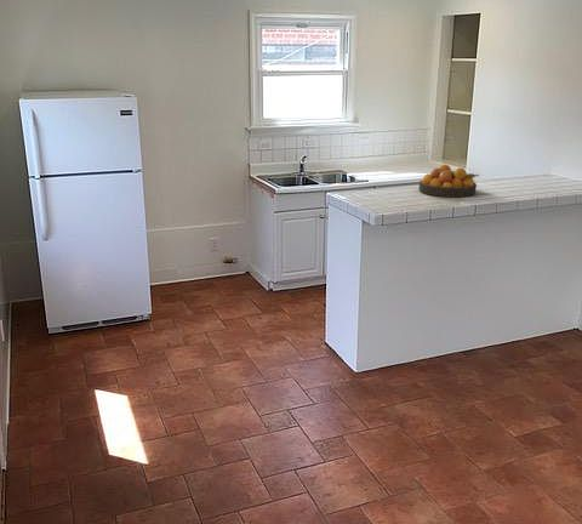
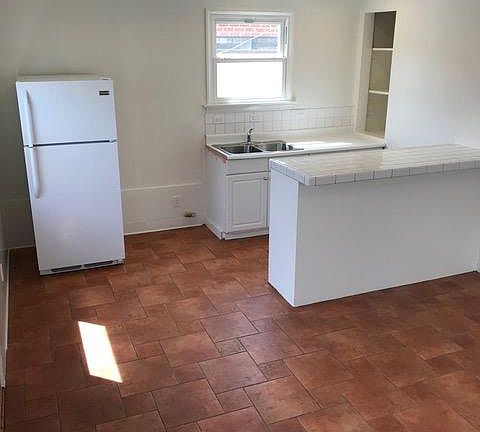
- fruit bowl (447, 178)
